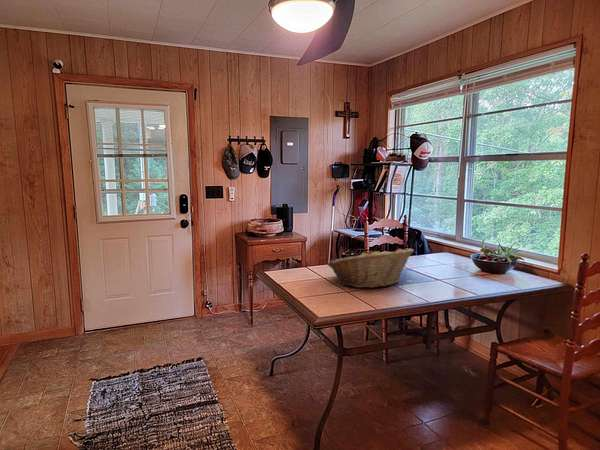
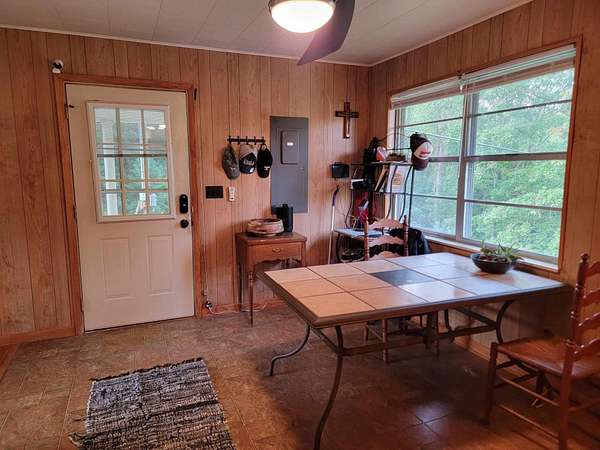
- fruit basket (370, 264)
